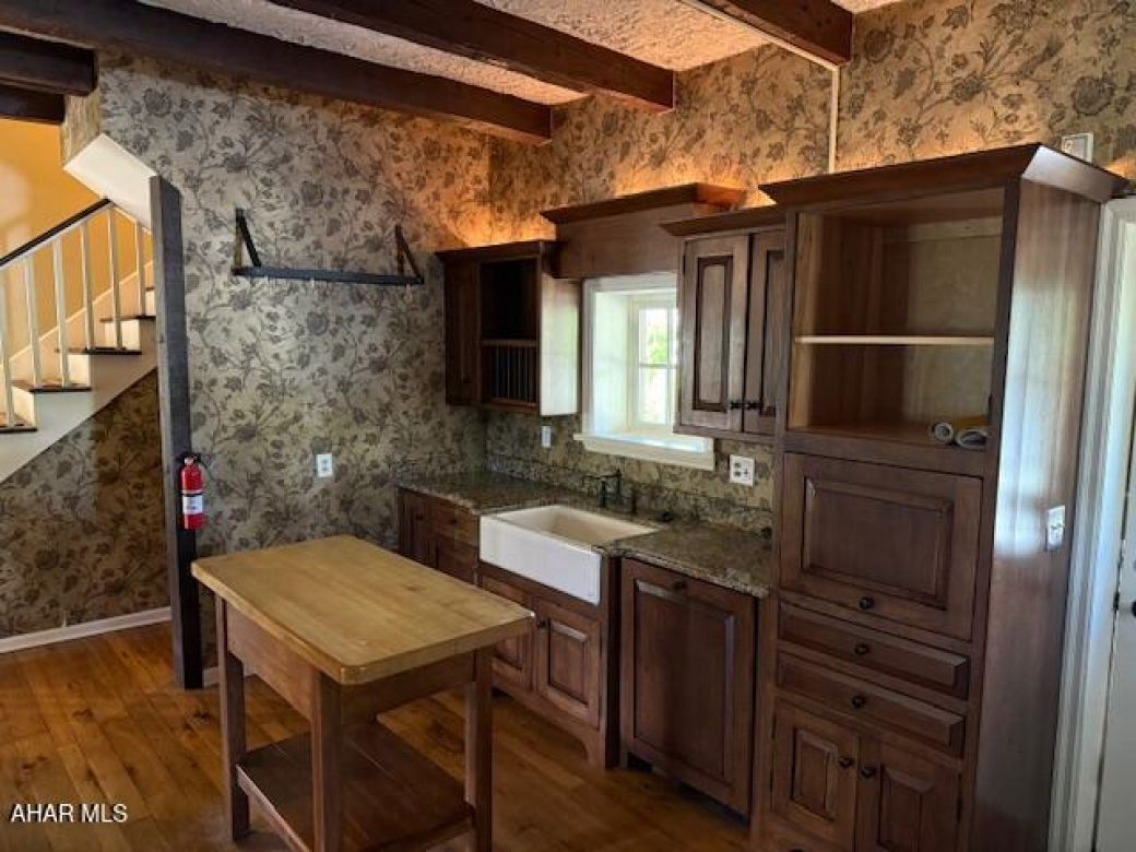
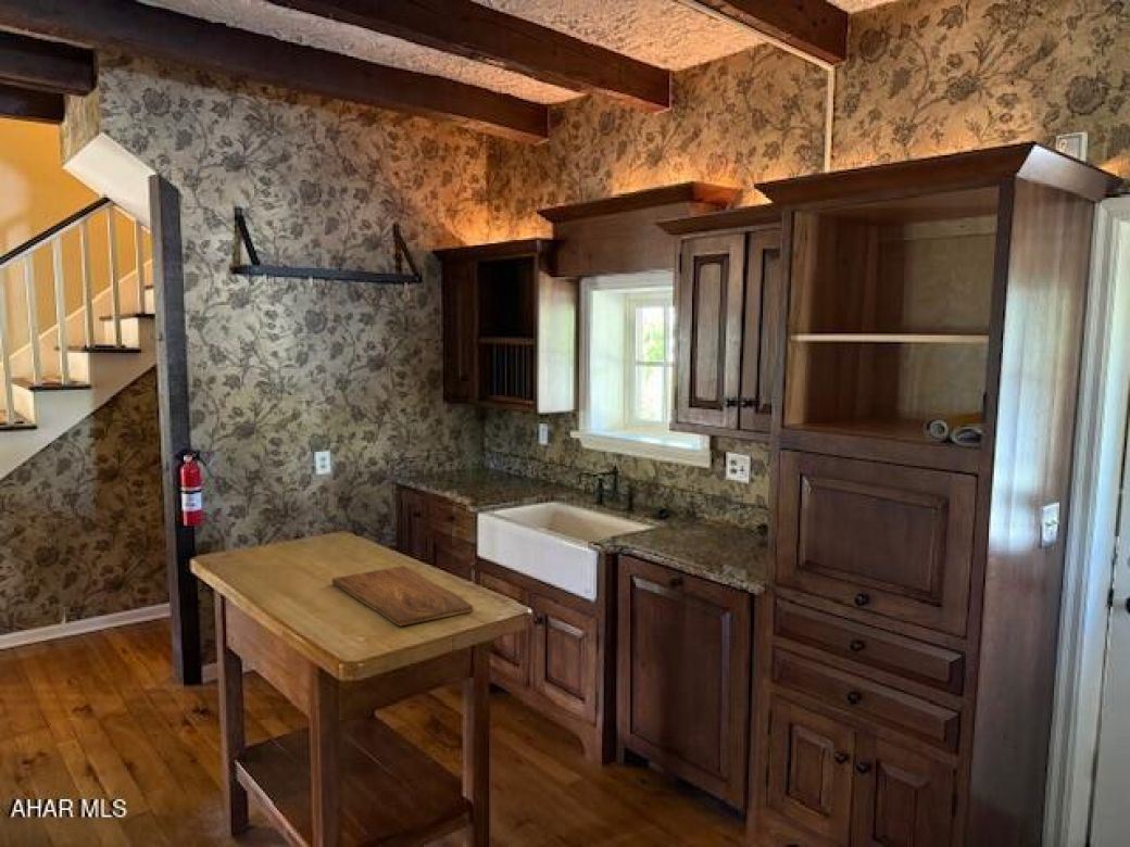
+ cutting board (401, 593)
